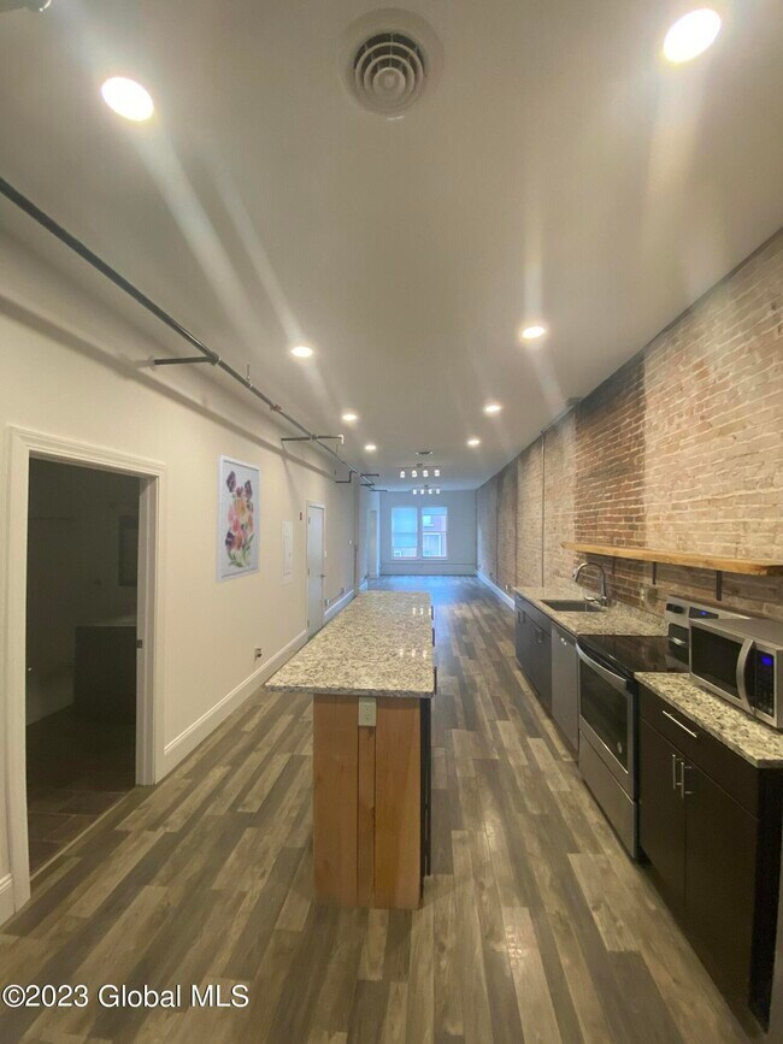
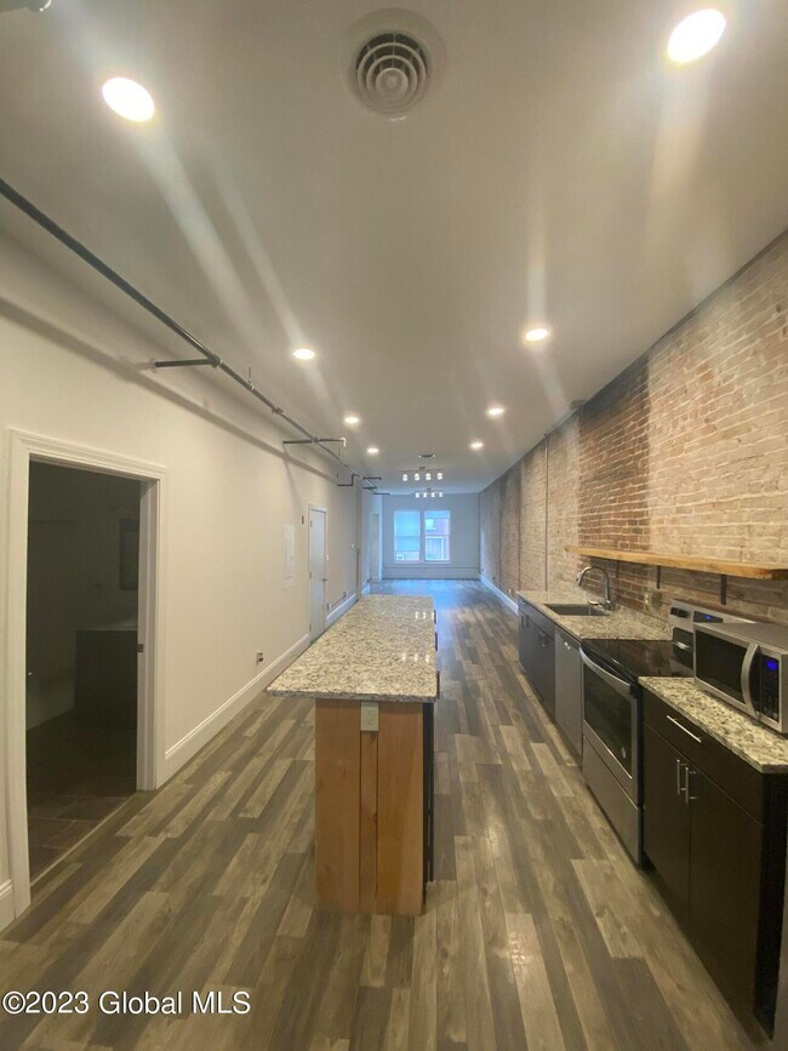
- wall art (240, 519)
